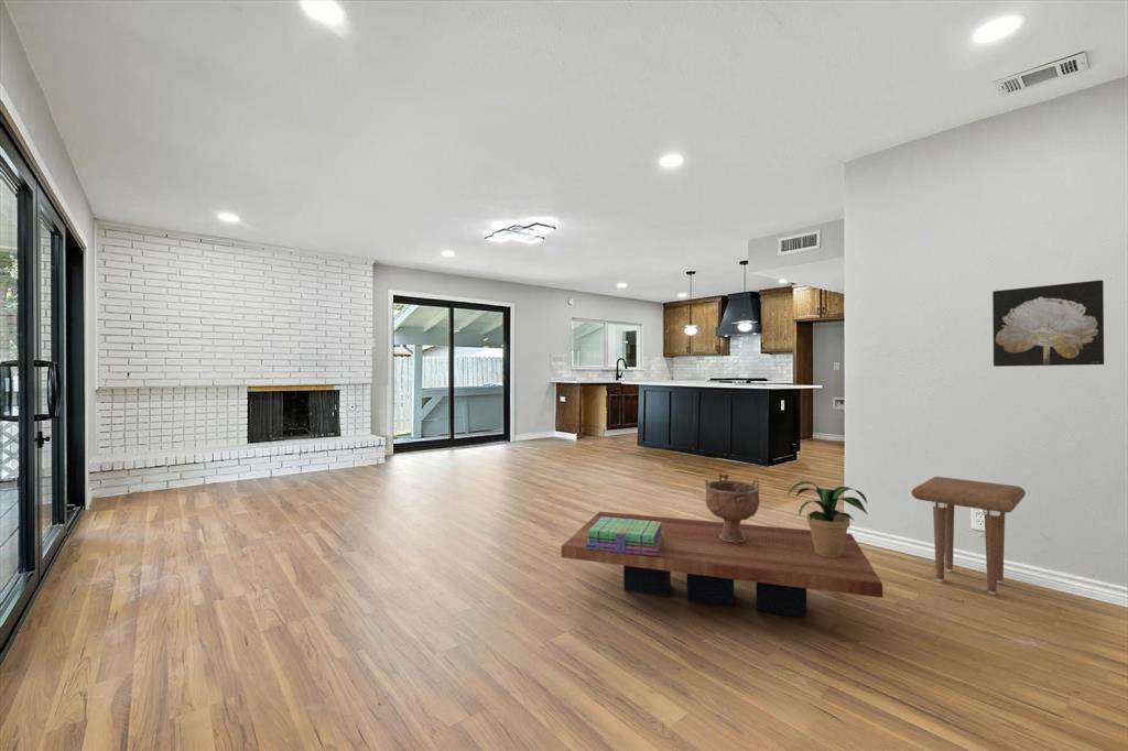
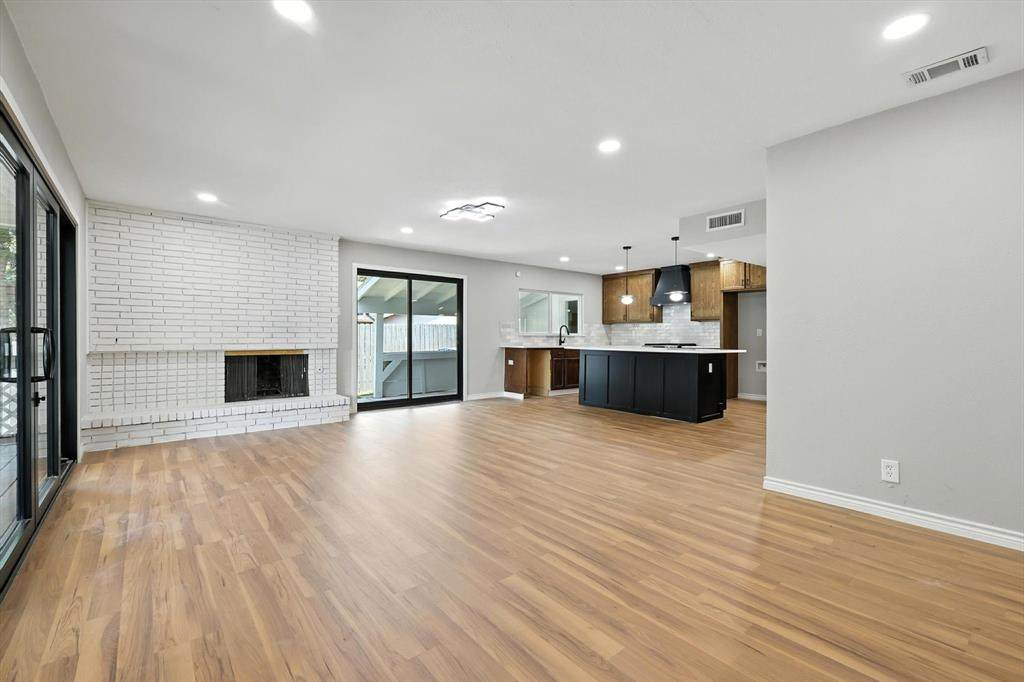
- potted plant (827, 518)
- coffee table (711, 568)
- stack of books (626, 534)
- wall art (1045, 326)
- decorative bowl (731, 508)
- side table (953, 533)
